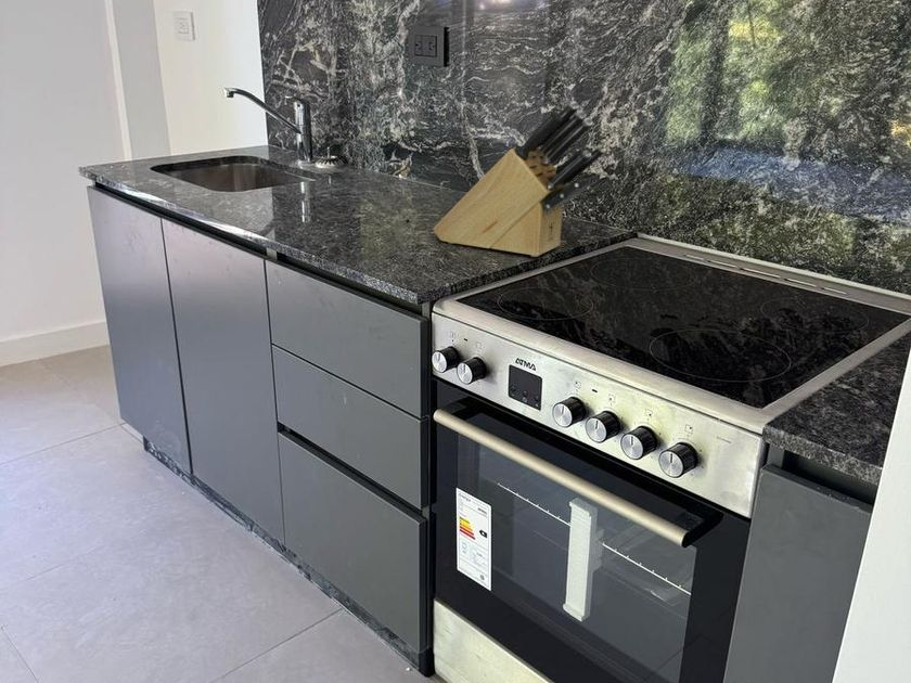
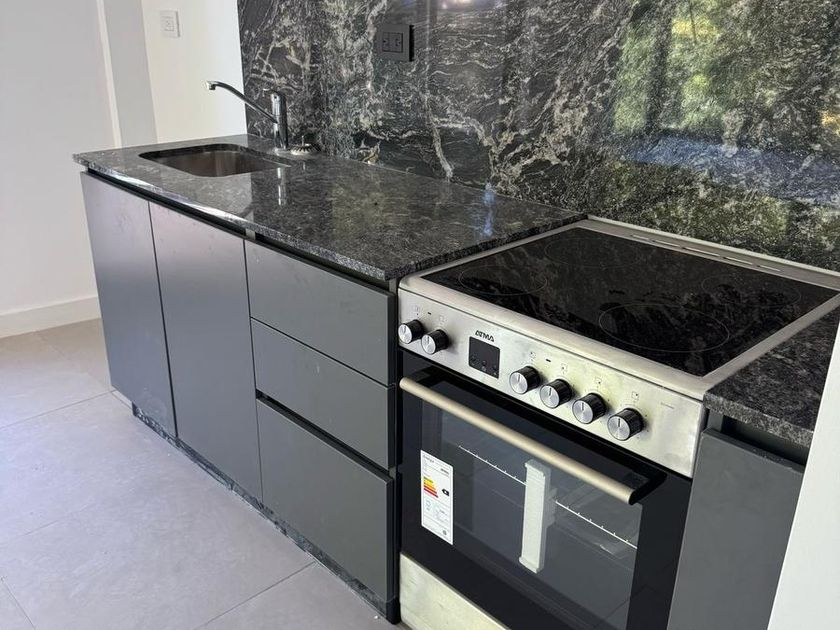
- knife block (517, 176)
